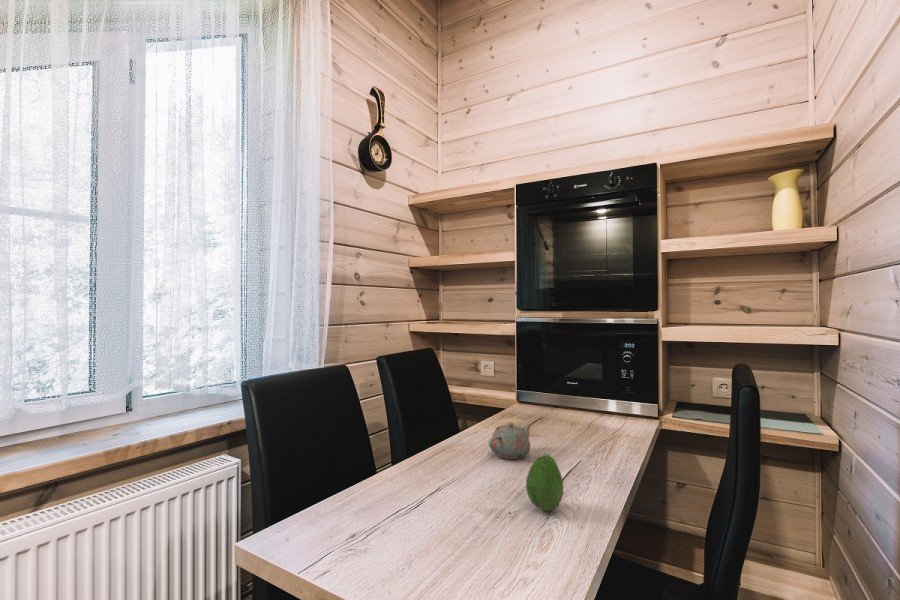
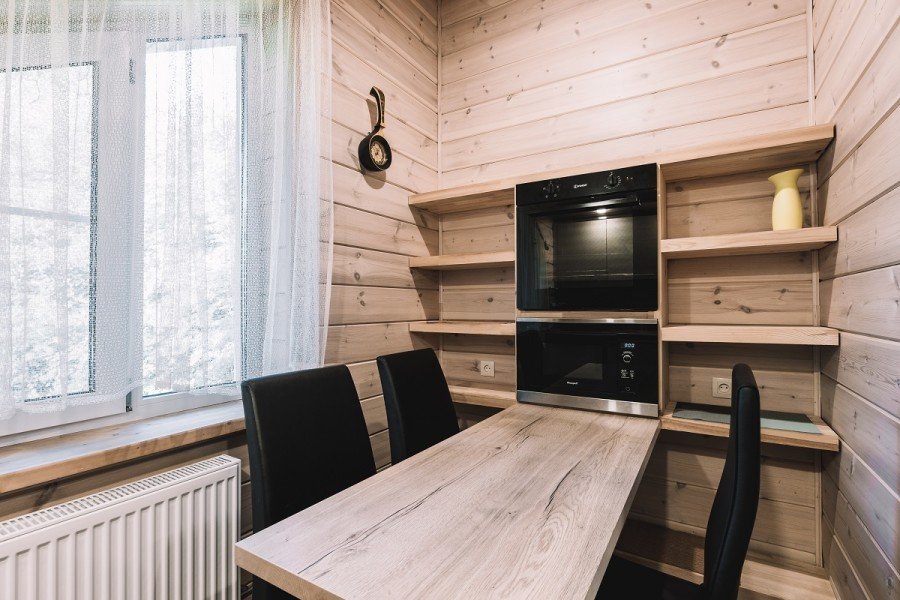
- teapot (511, 438)
- fruit (544, 482)
